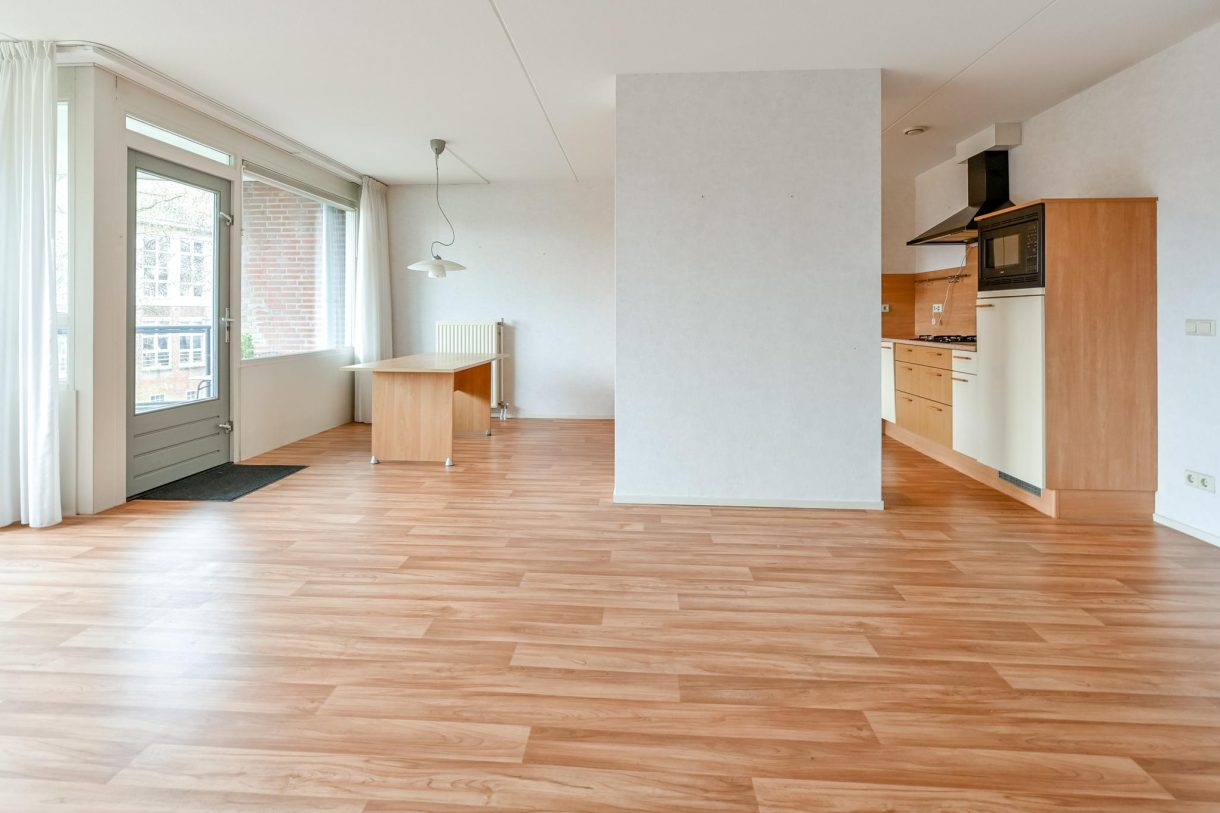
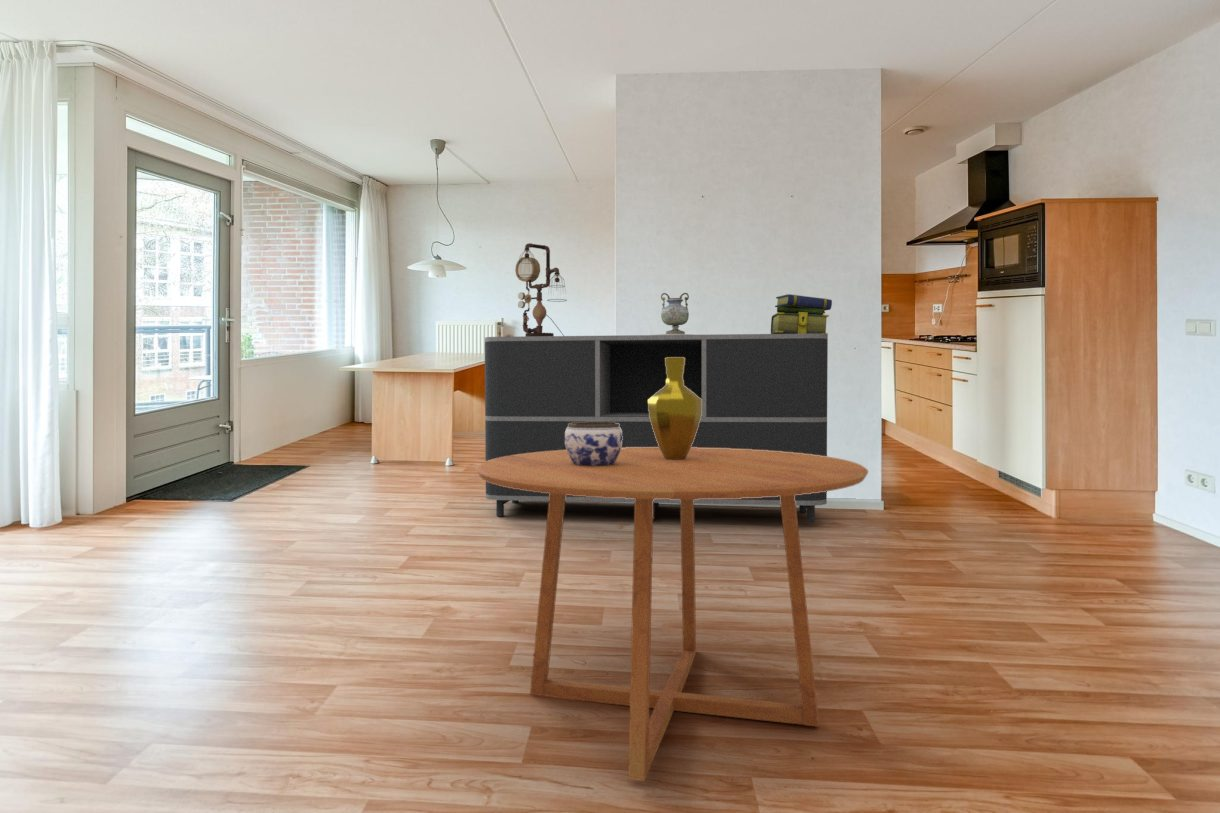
+ sideboard (651, 426)
+ table lamp (541, 292)
+ dining table (682, 585)
+ vase (674, 407)
+ stack of books (800, 315)
+ jar (593, 442)
+ decorative vase (675, 314)
